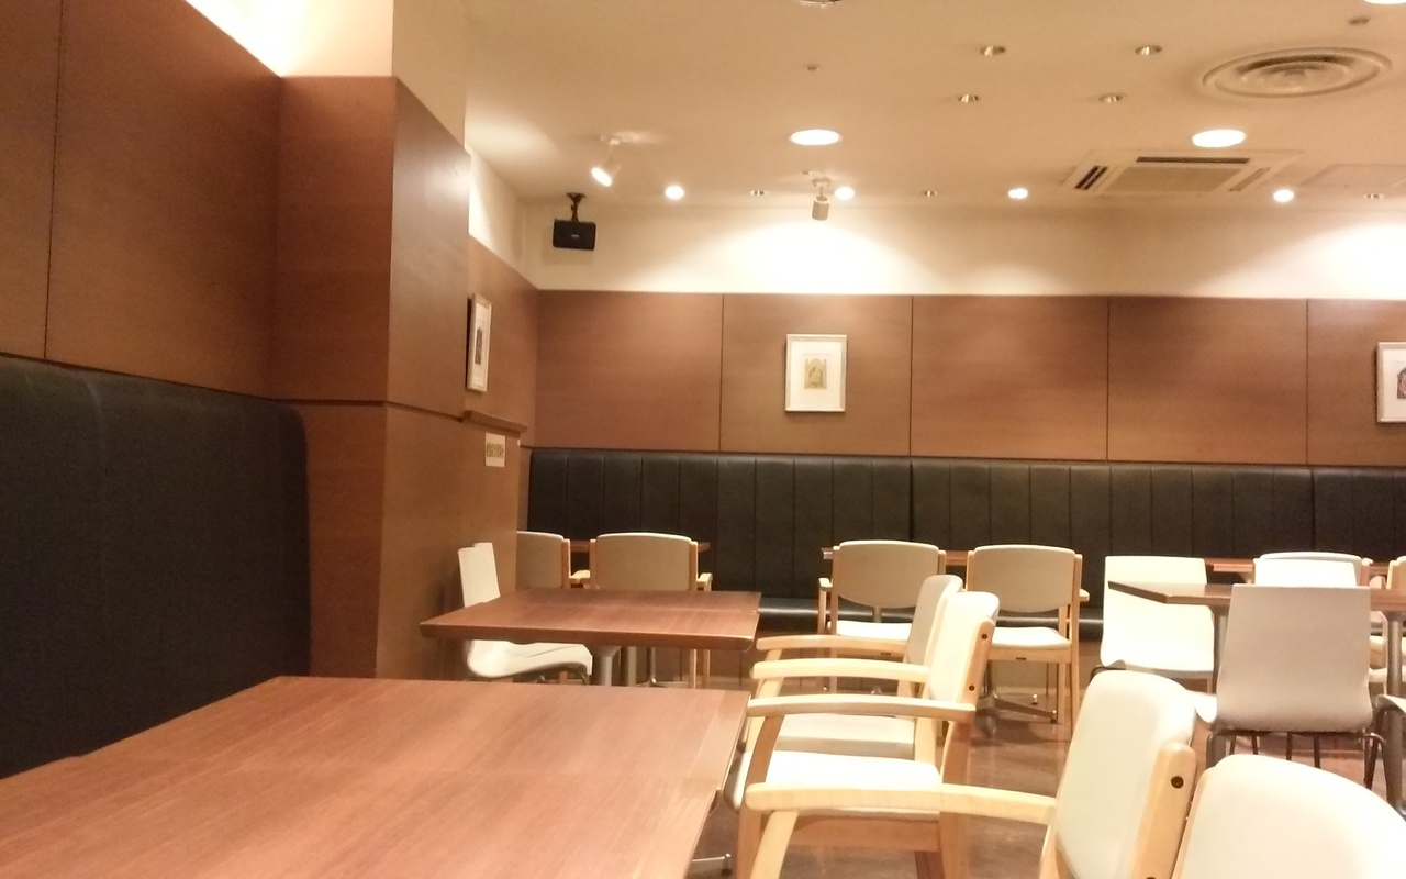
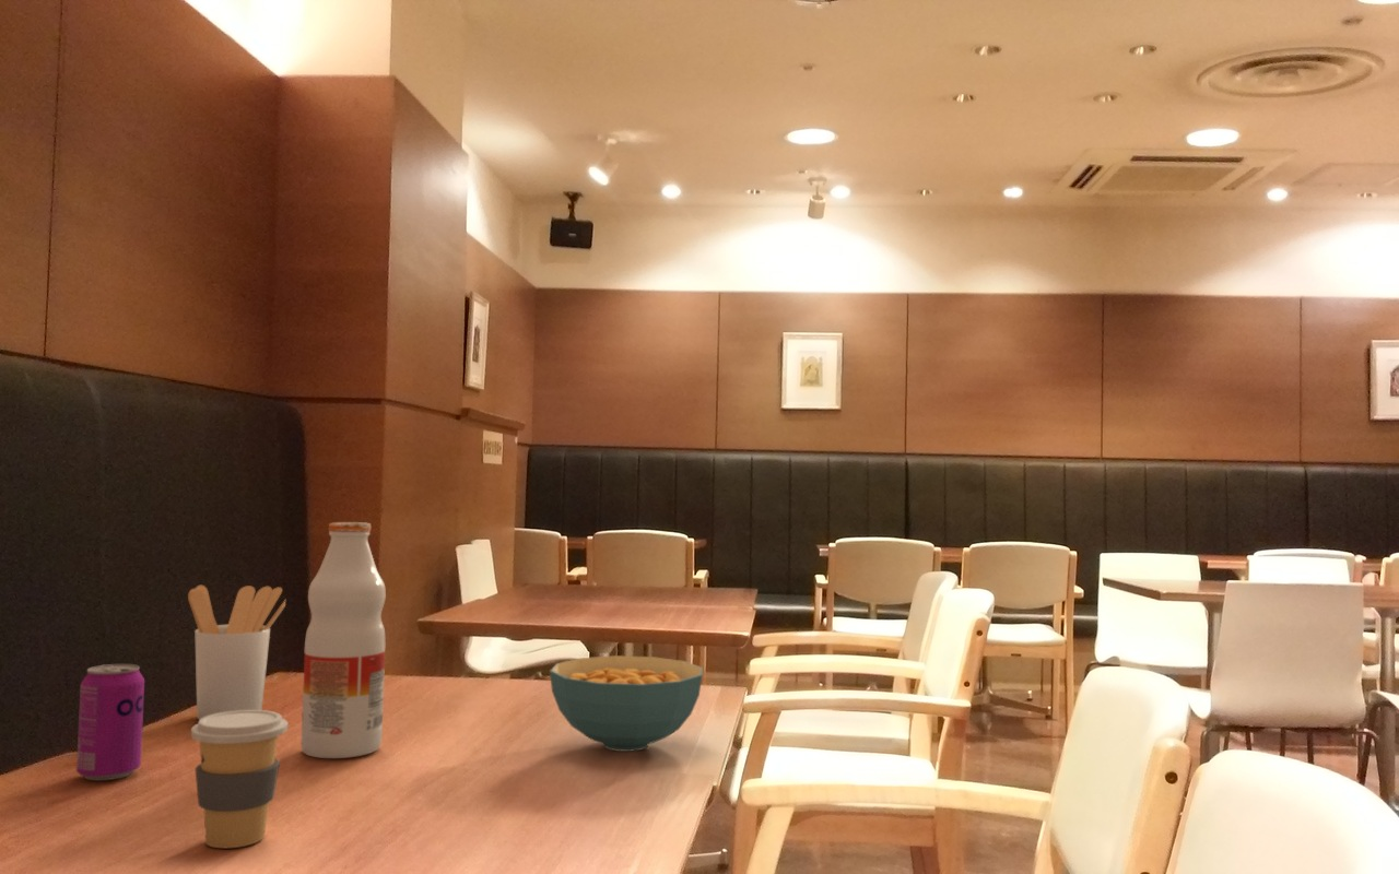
+ beverage can (110, 720)
+ utensil holder (239, 648)
+ juice bottle (345, 635)
+ cereal bowl (626, 707)
+ coffee cup (237, 778)
